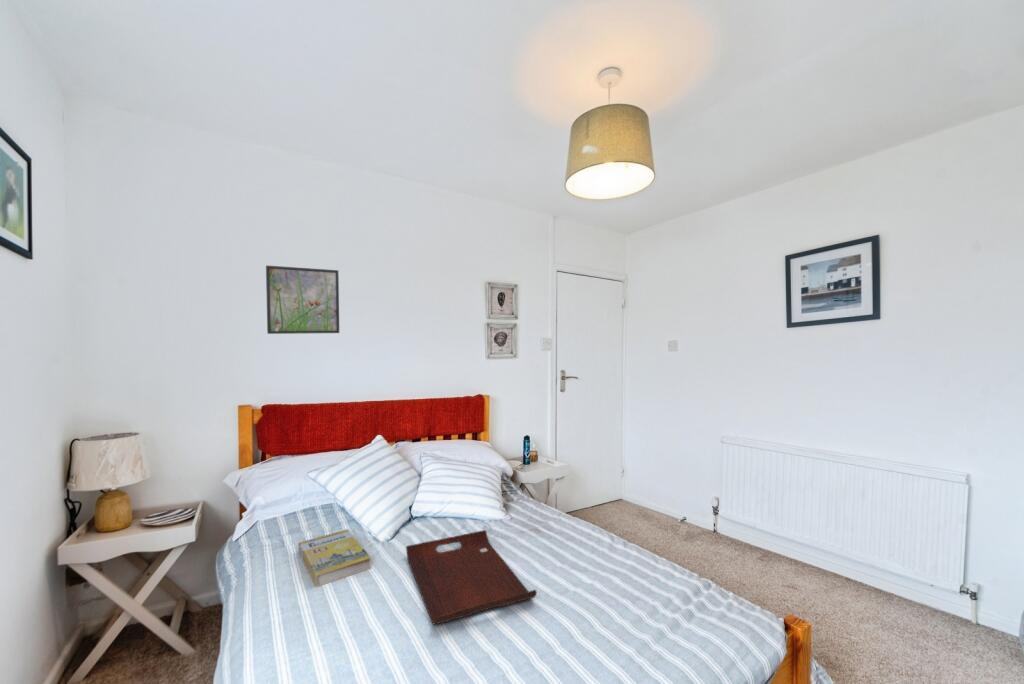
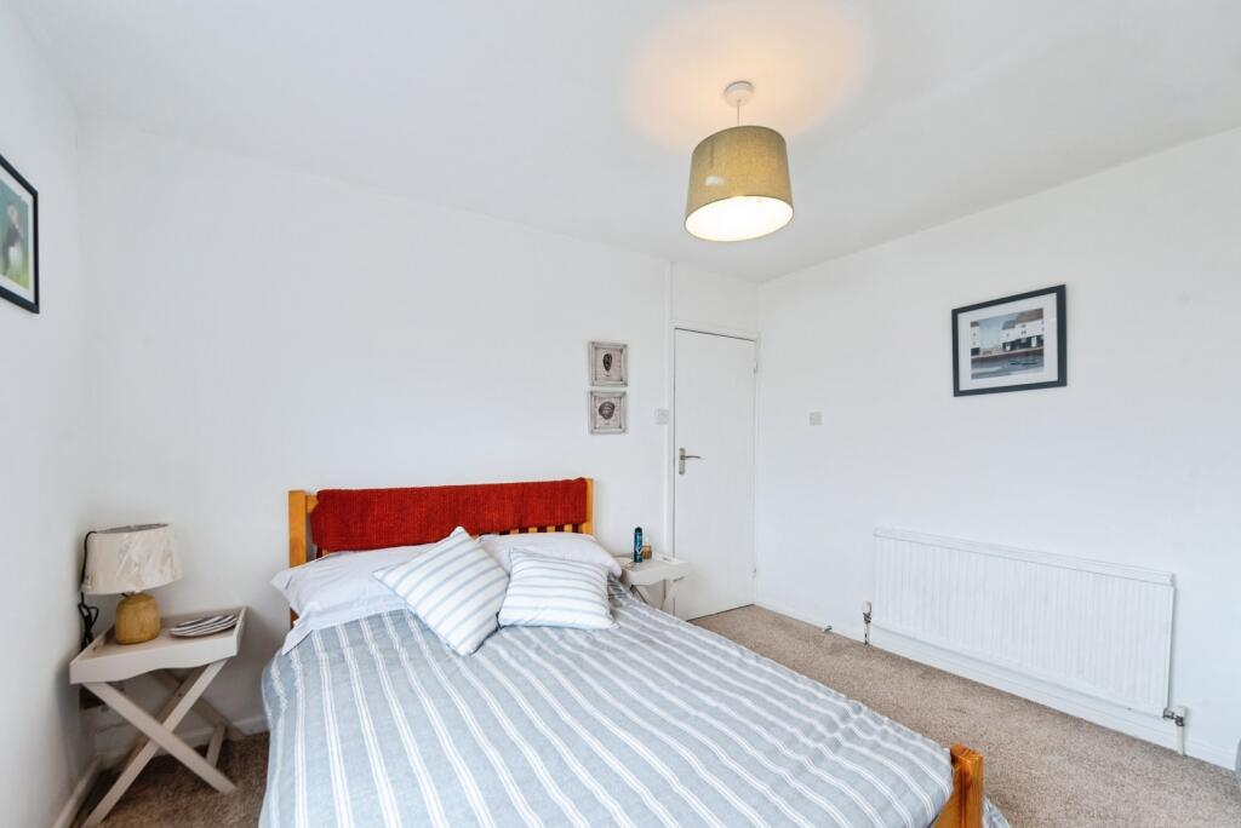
- serving tray (465, 572)
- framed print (304, 300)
- book (333, 555)
